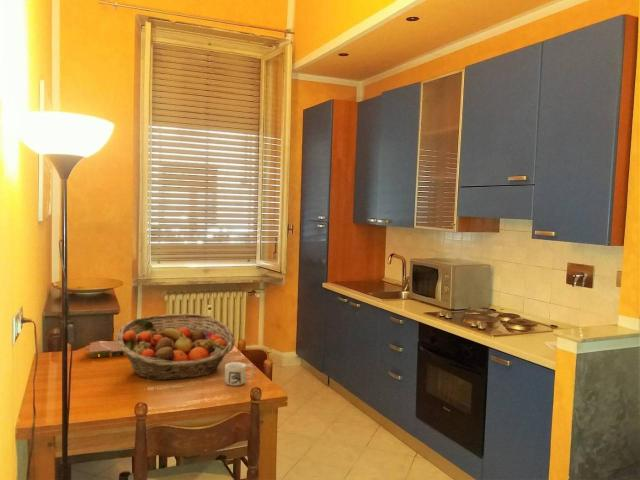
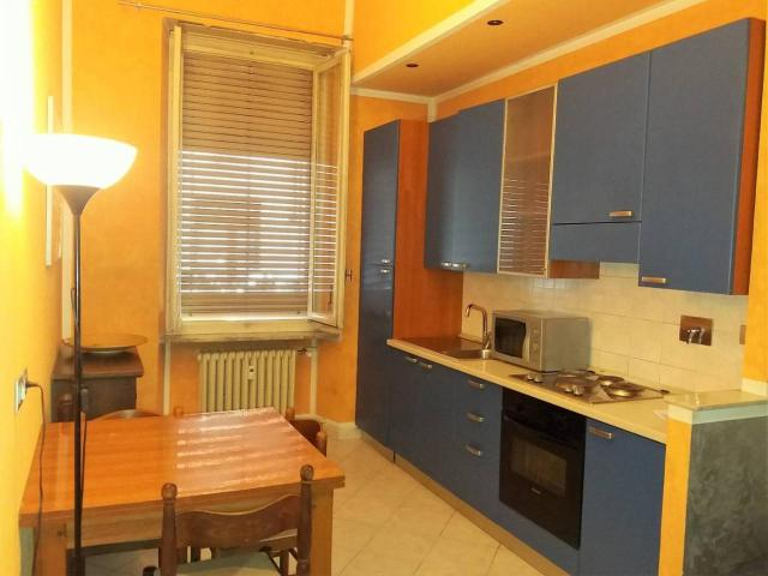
- architectural model (116, 346)
- mug (239, 373)
- fruit basket (176, 345)
